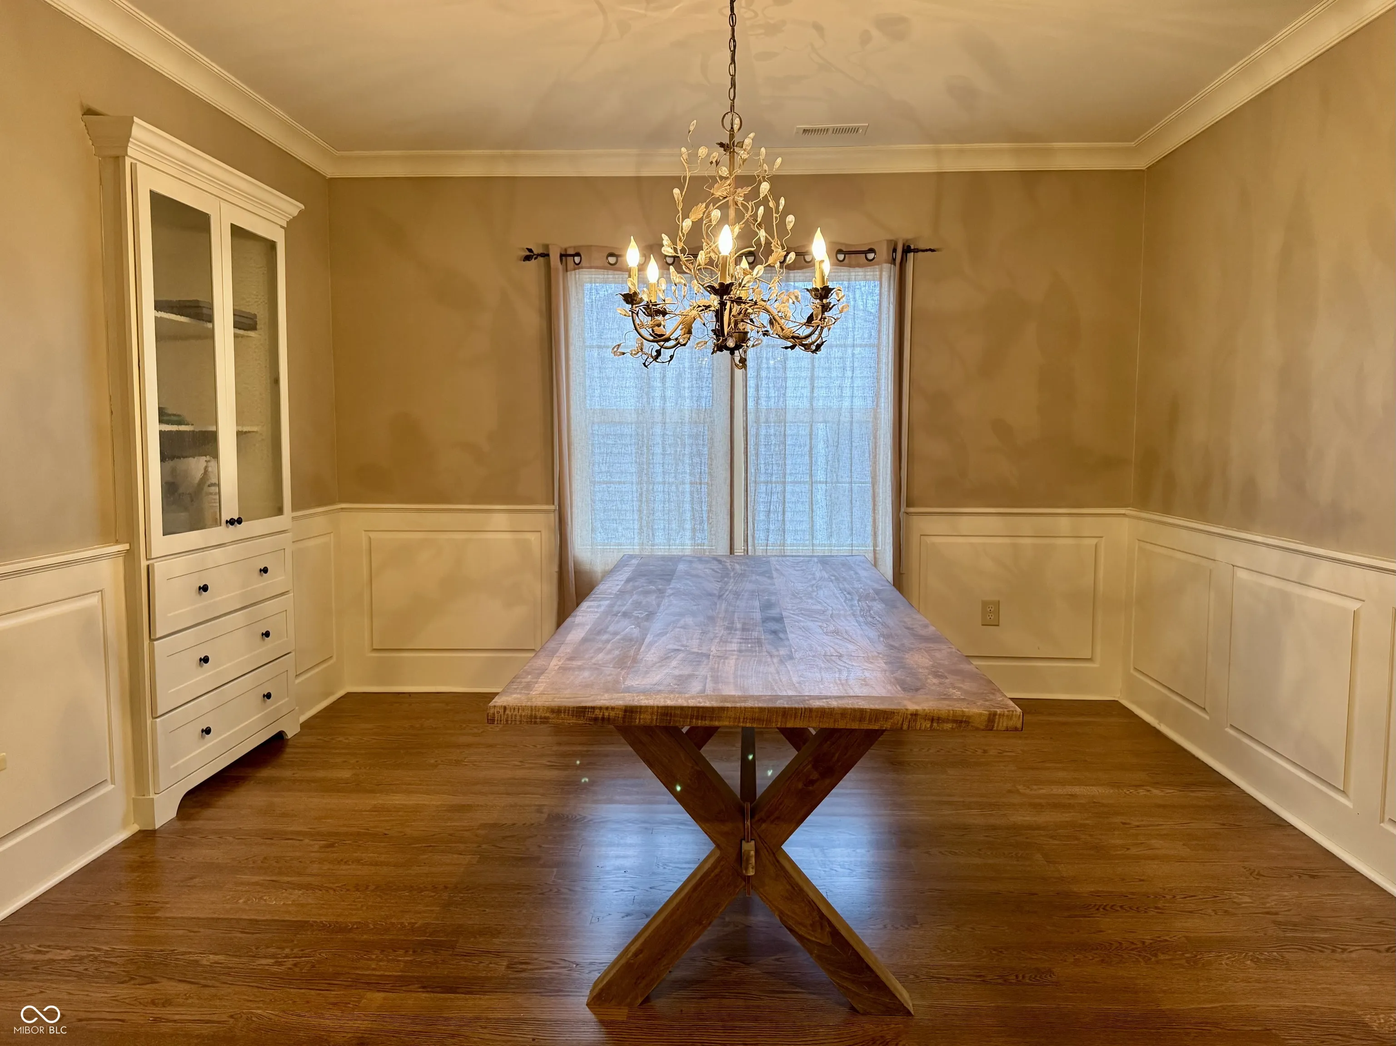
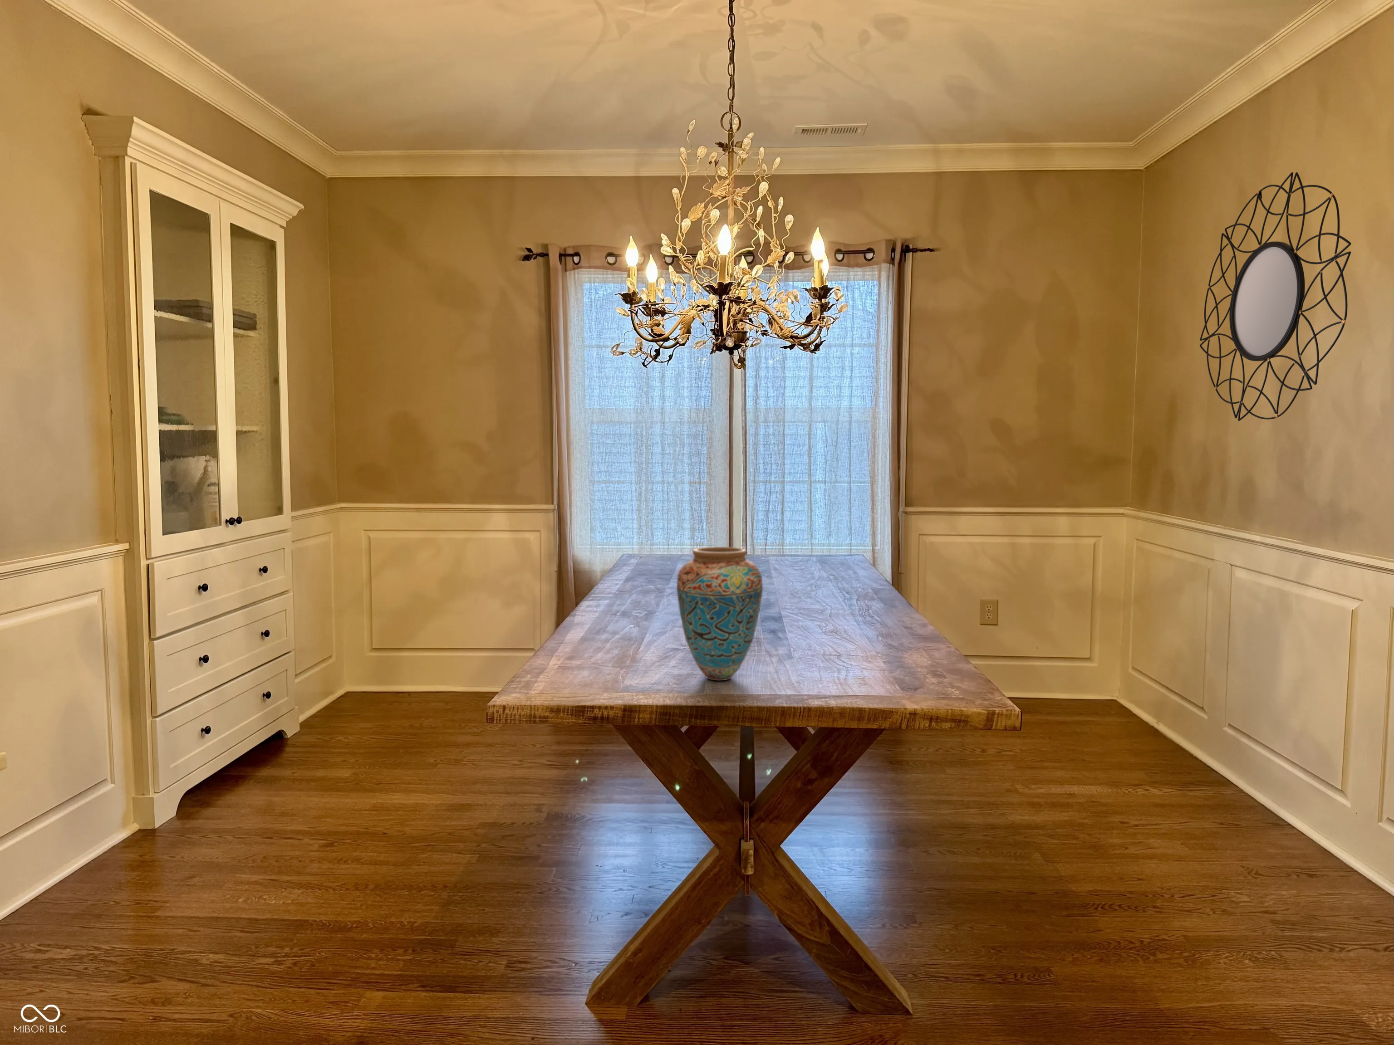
+ home mirror (1266, 302)
+ vase (719, 614)
